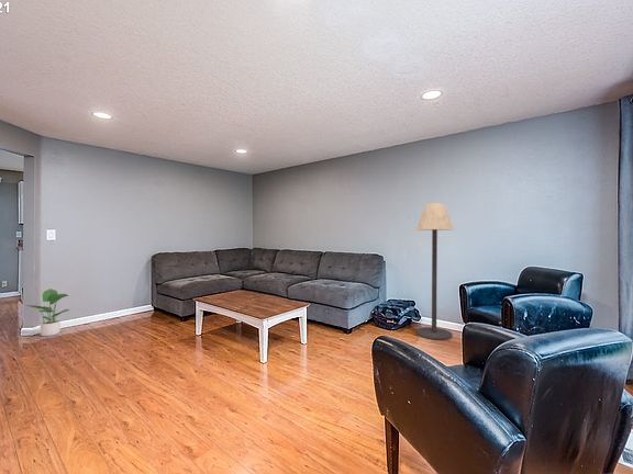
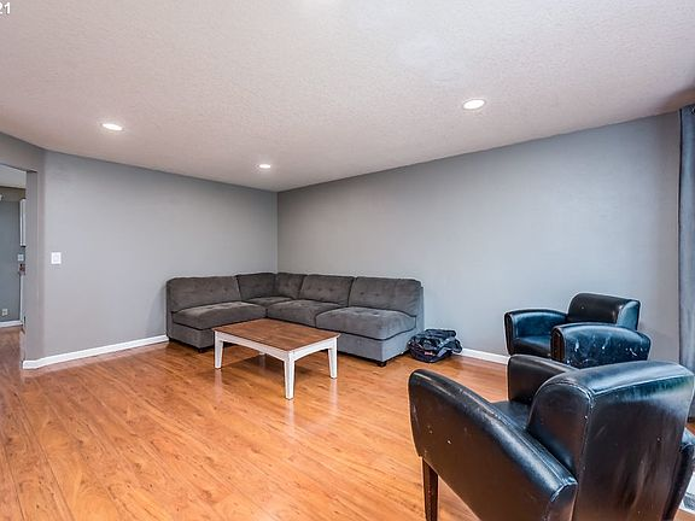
- floor lamp (434, 269)
- potted plant (47, 313)
